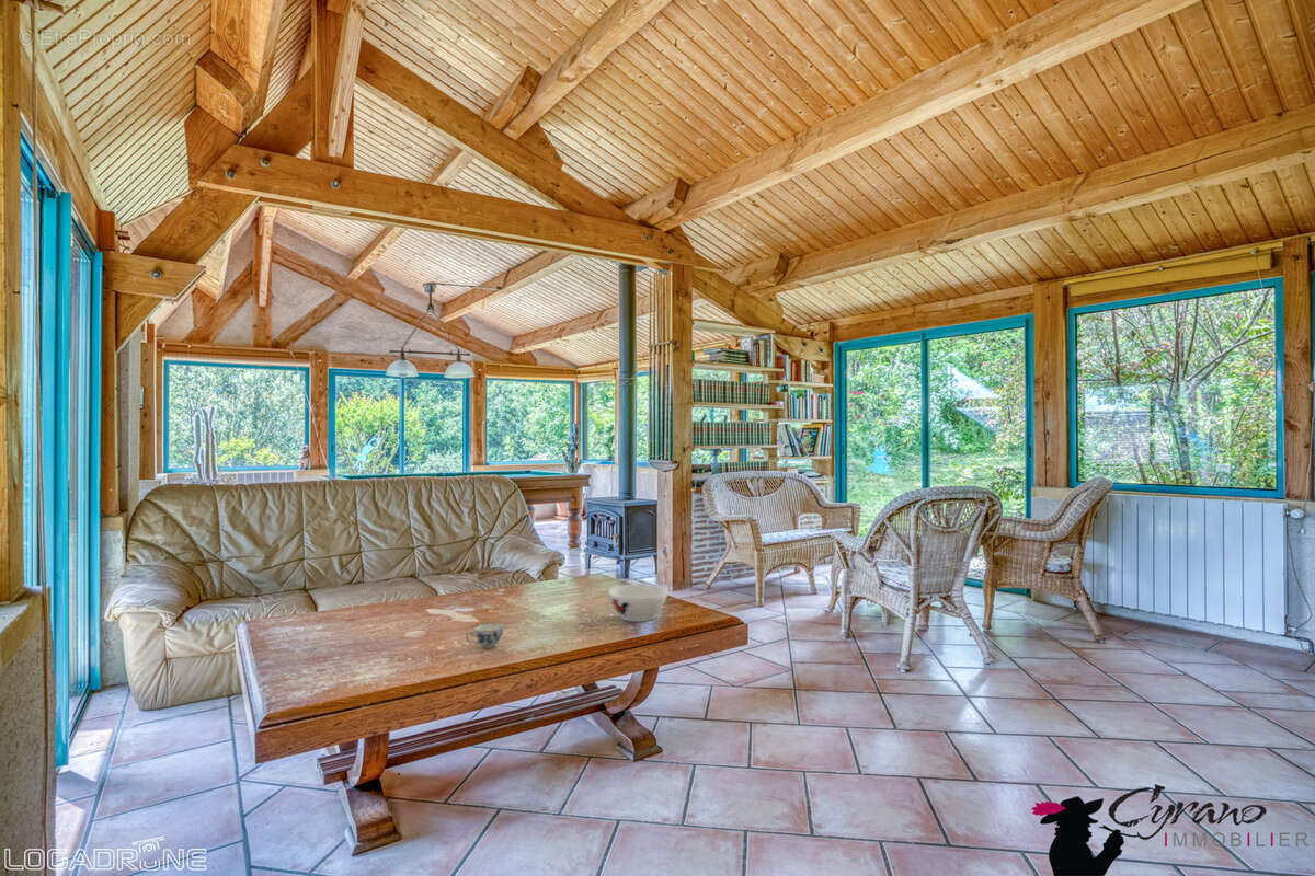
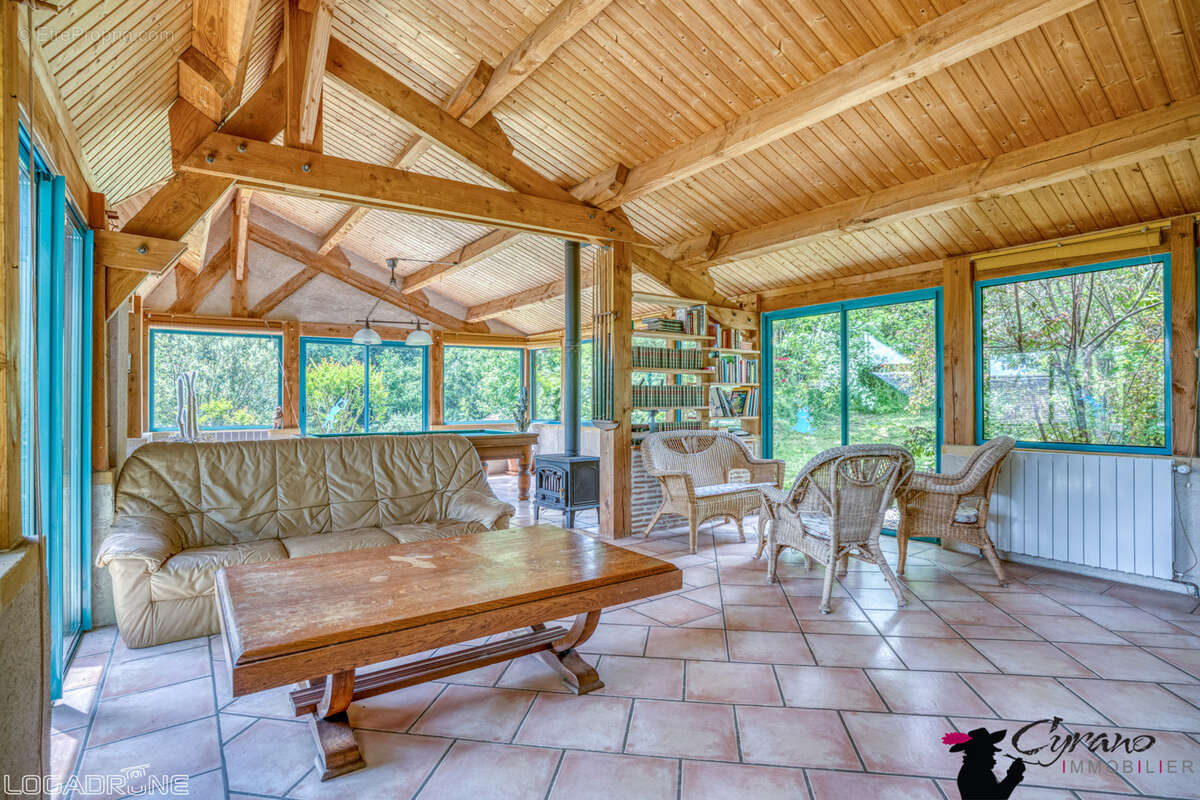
- bowl (638, 603)
- chinaware (487, 636)
